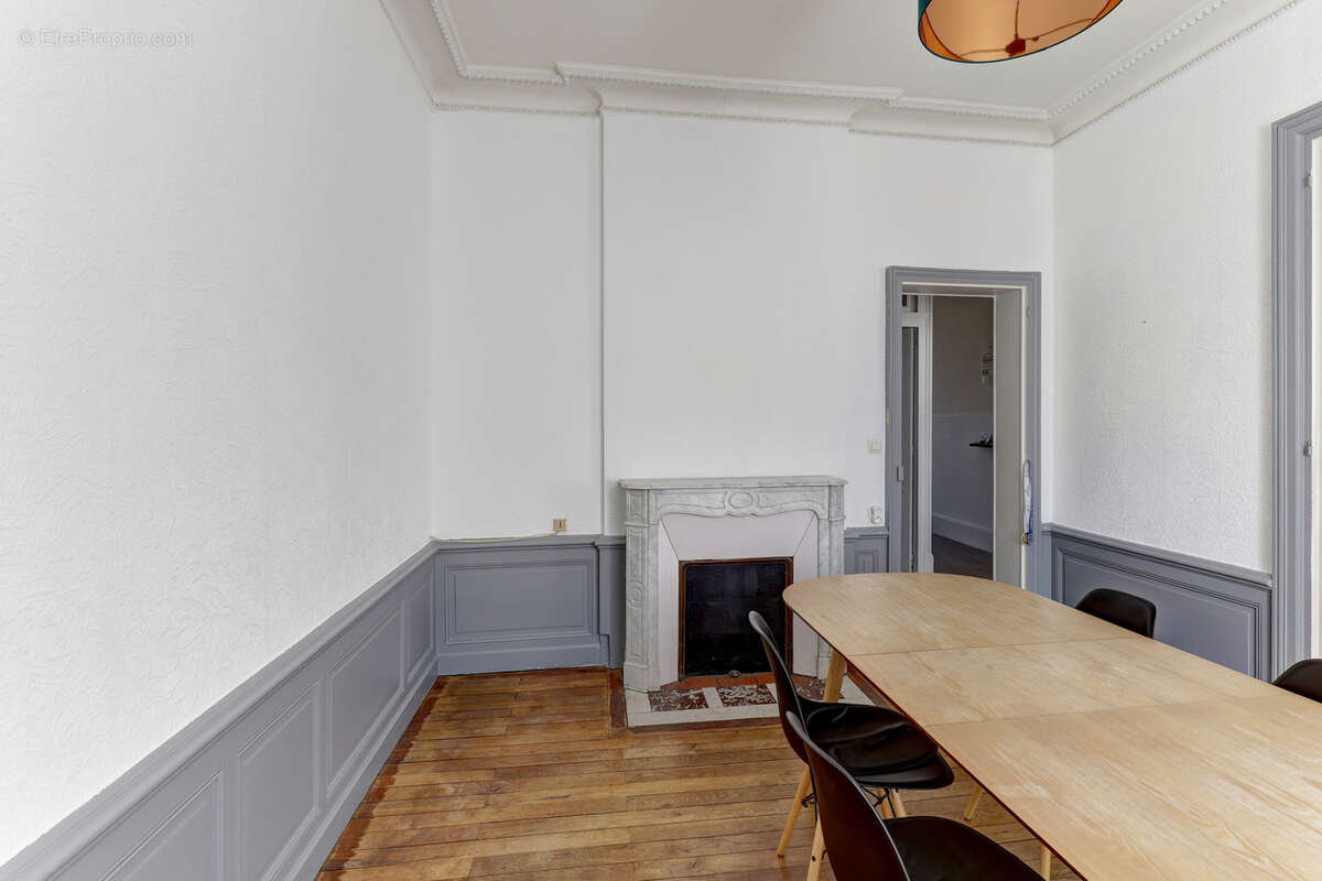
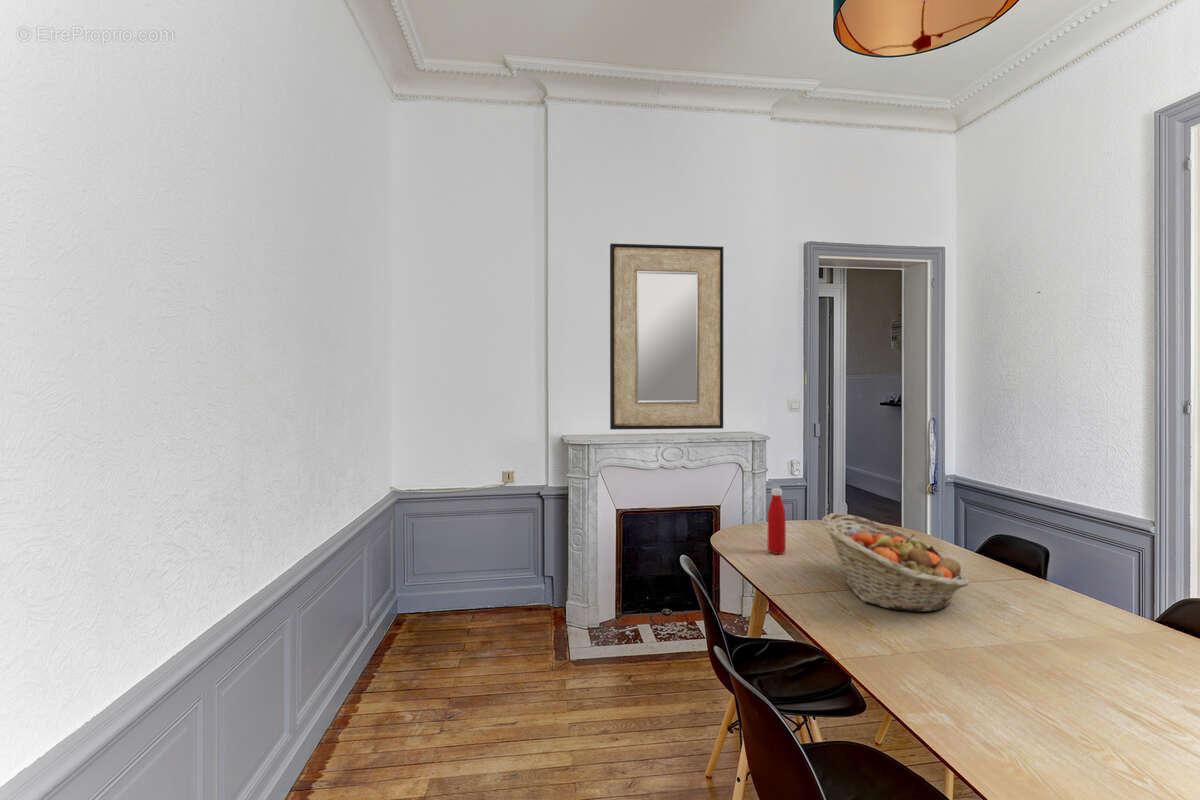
+ home mirror (667, 337)
+ fruit basket (889, 557)
+ bottle (776, 520)
